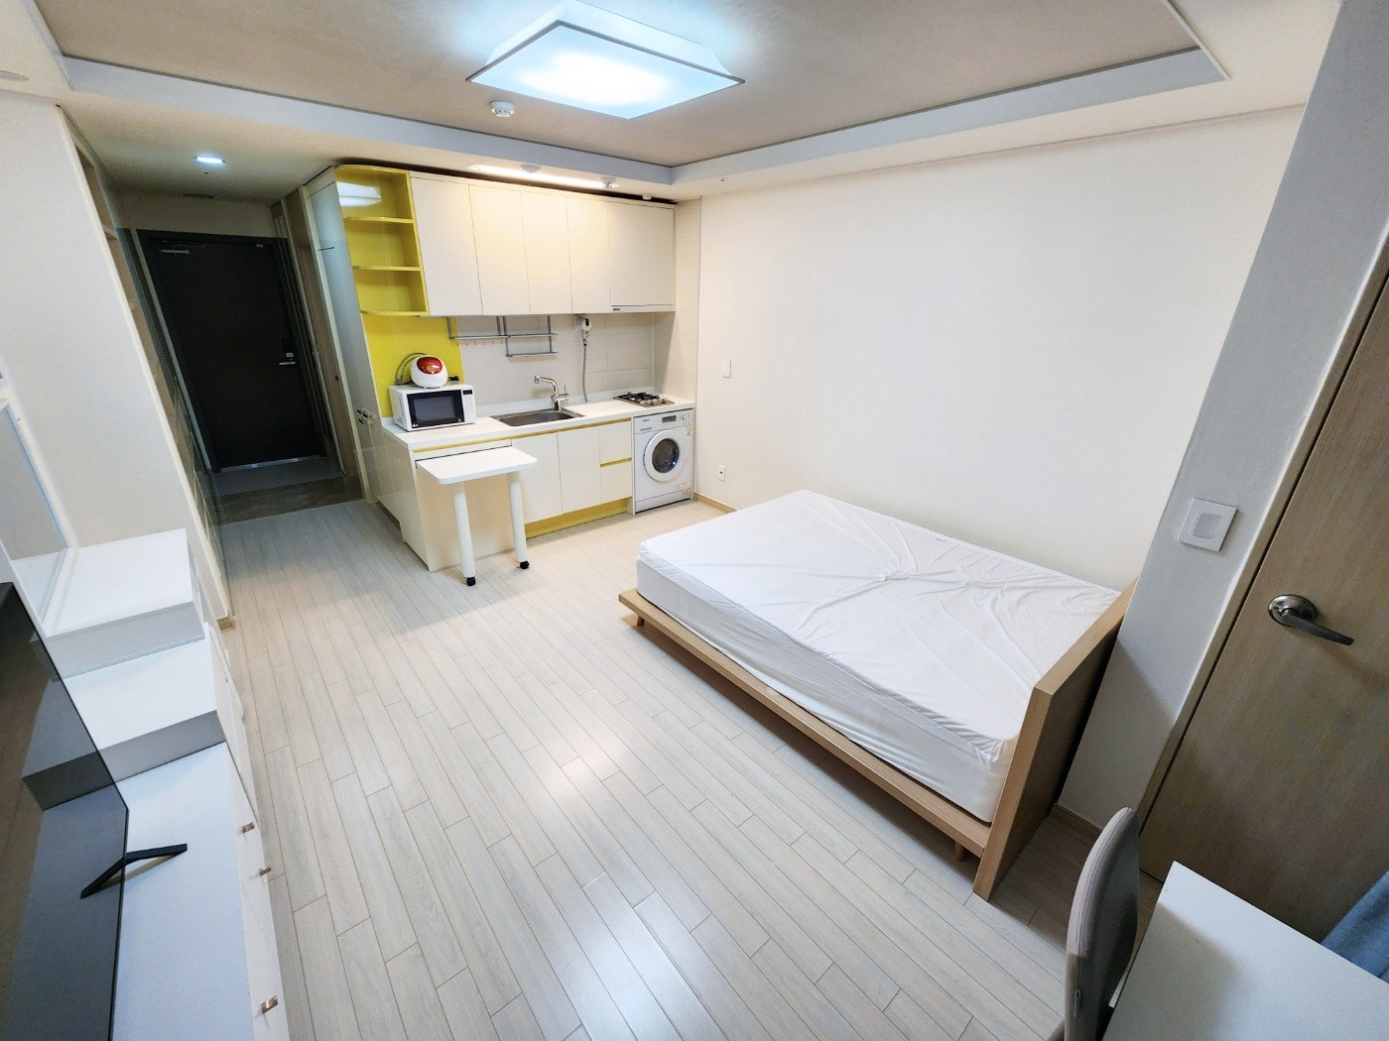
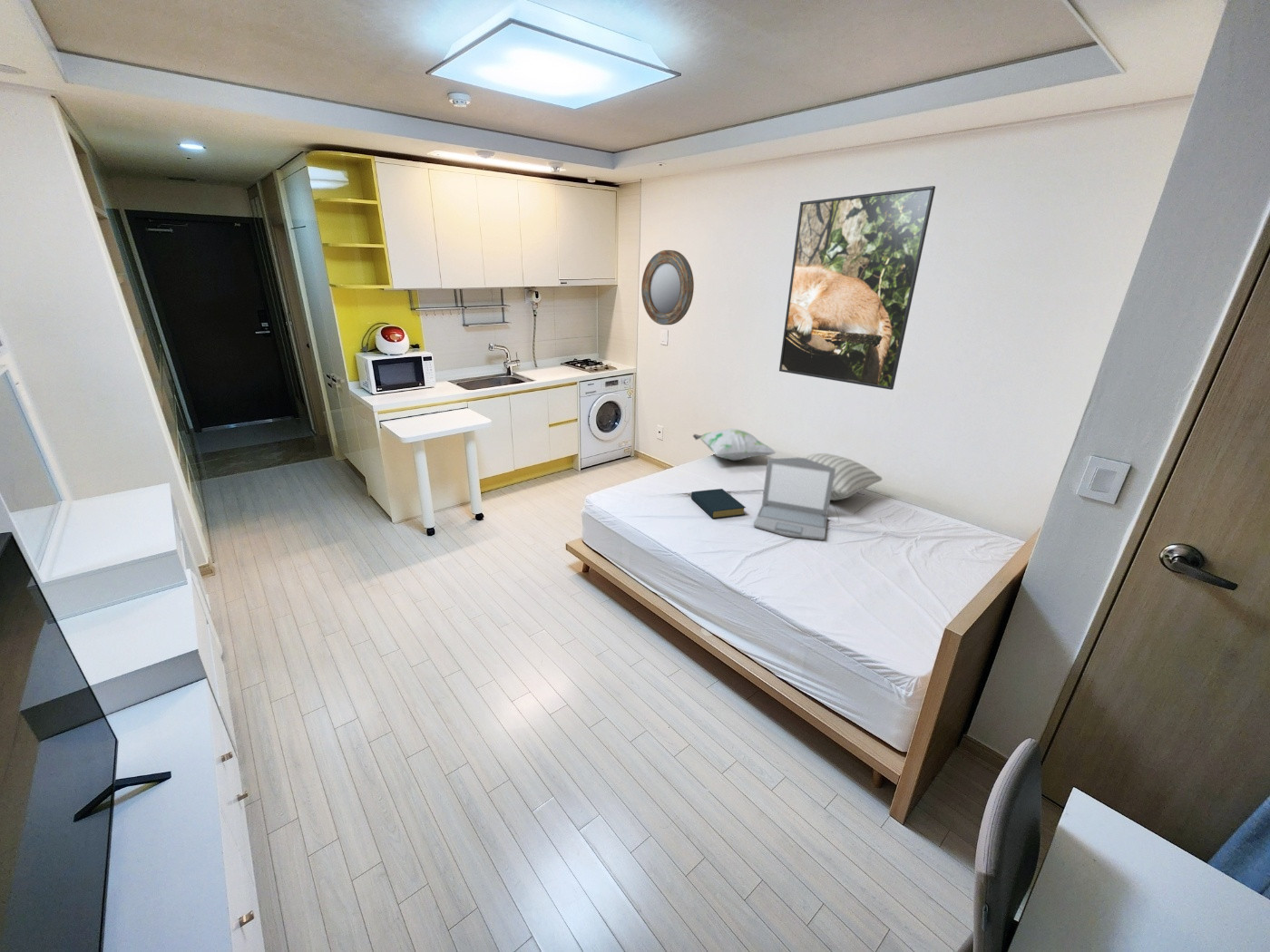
+ home mirror (666, 288)
+ laptop (795, 496)
+ hardback book (717, 502)
+ pillow (834, 478)
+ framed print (845, 293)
+ decorative pillow (731, 443)
